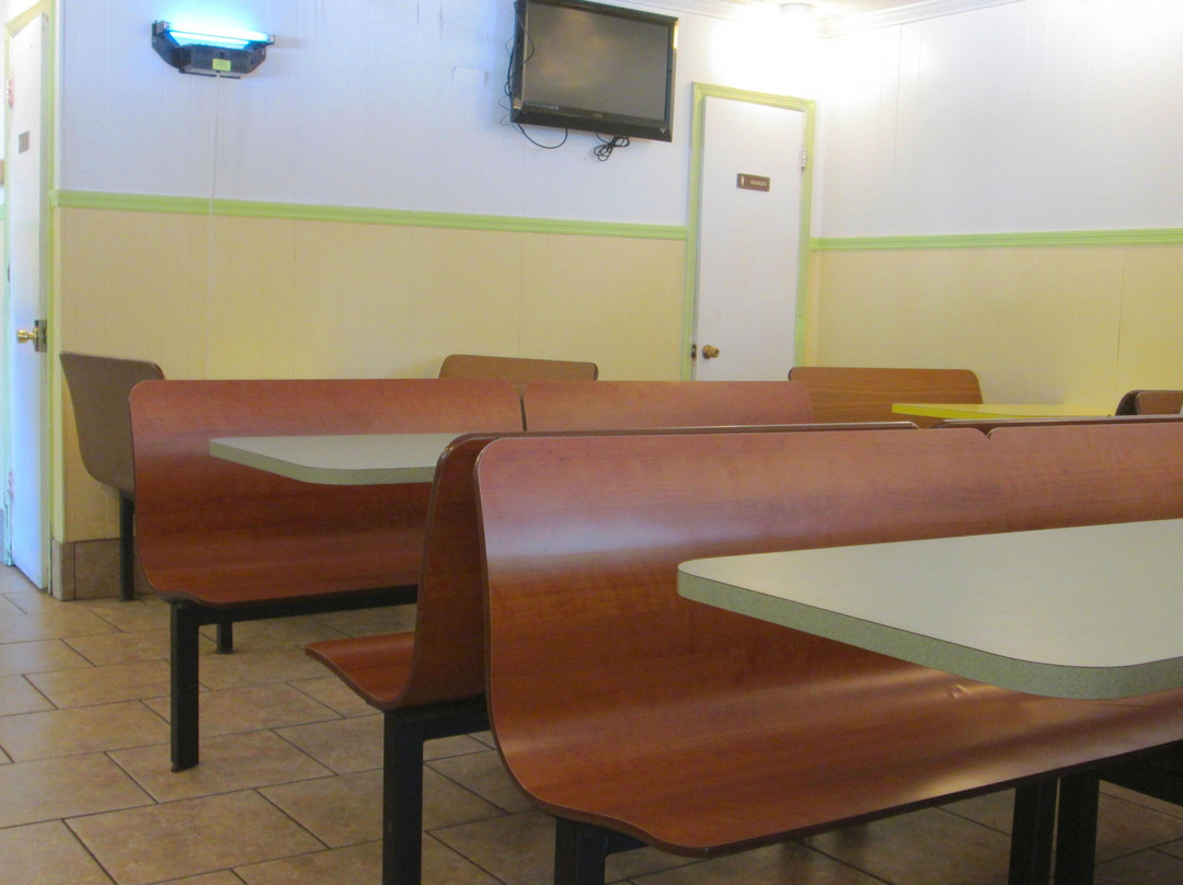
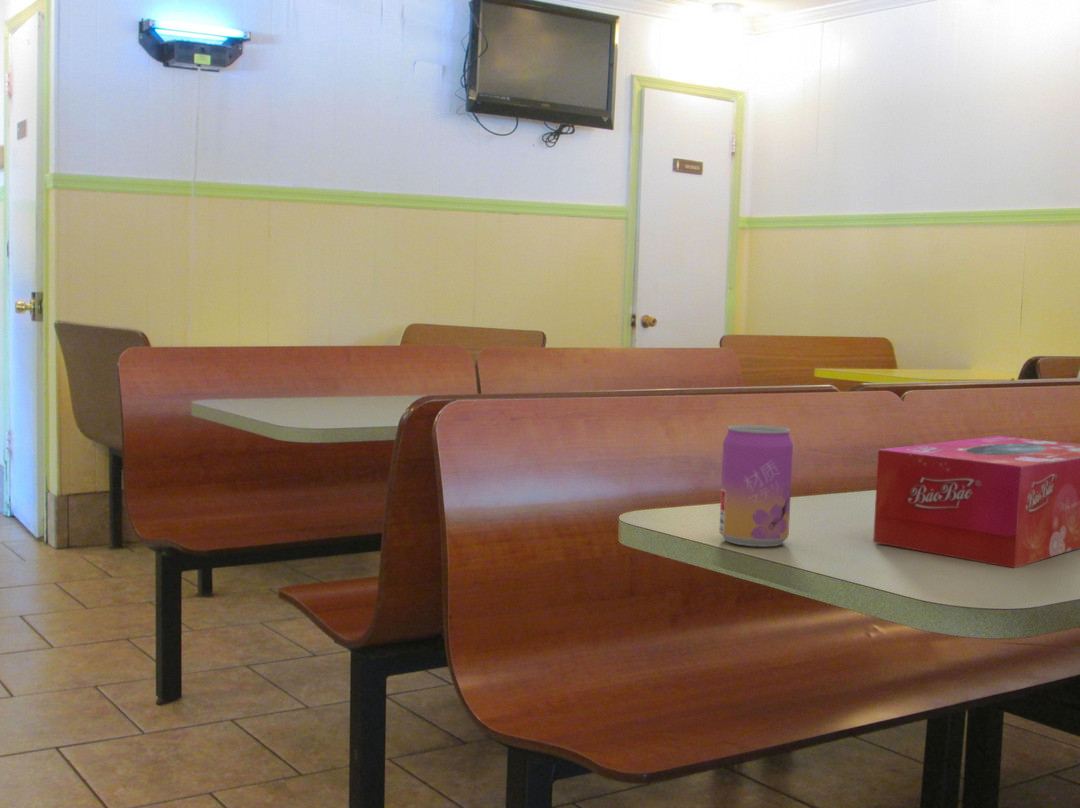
+ tissue box (1005, 493)
+ beverage can (756, 484)
